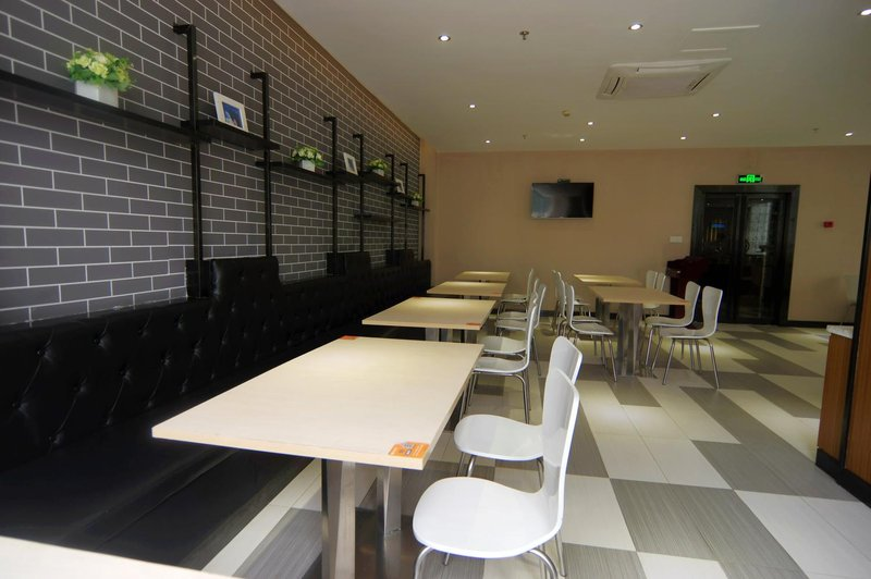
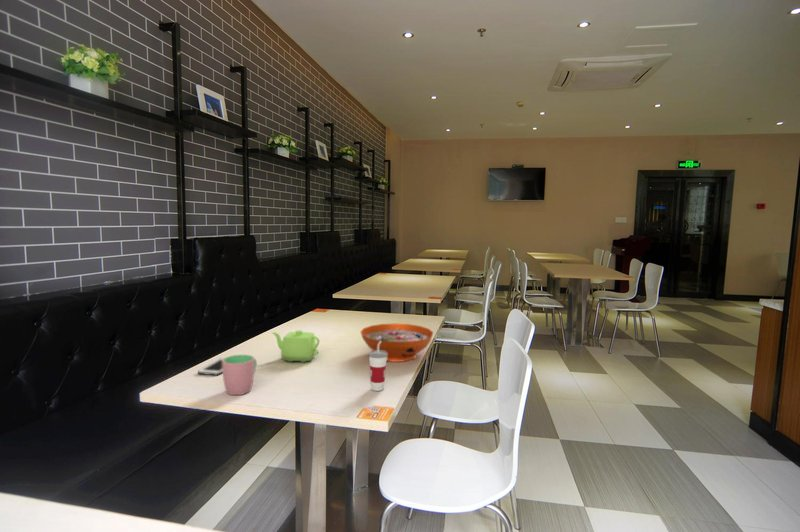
+ cup (242, 373)
+ decorative bowl (396, 343)
+ cup (377, 364)
+ cell phone (219, 366)
+ teapot (295, 344)
